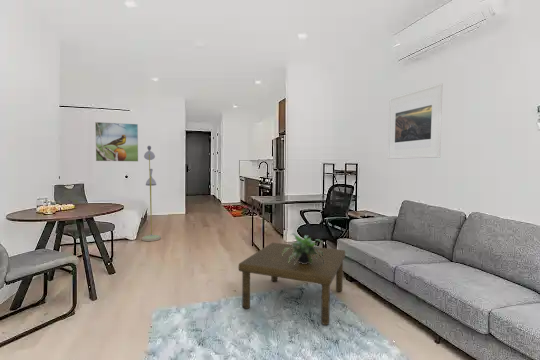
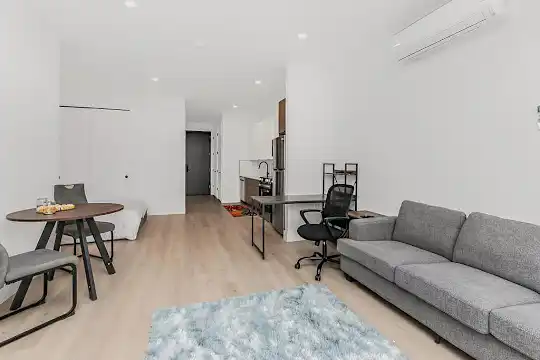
- floor lamp (150, 192)
- coffee table (295, 277)
- potted plant (302, 247)
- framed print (117, 142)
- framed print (412, 125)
